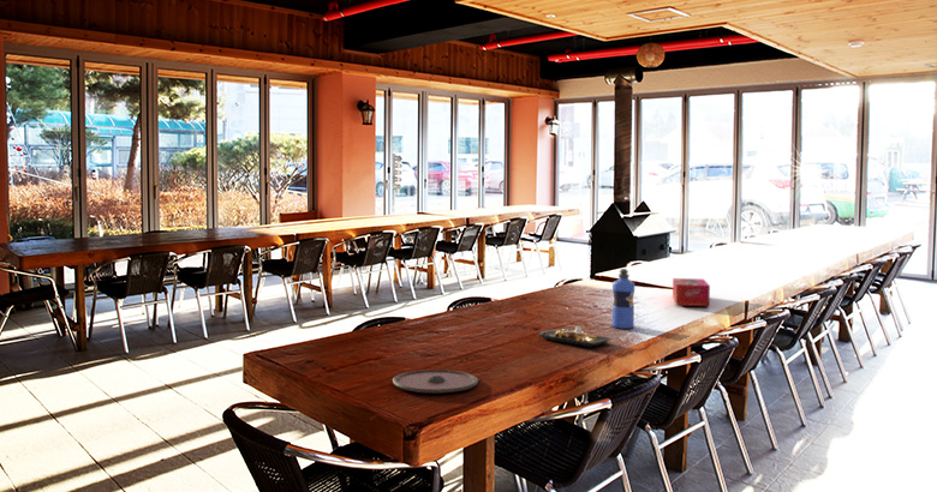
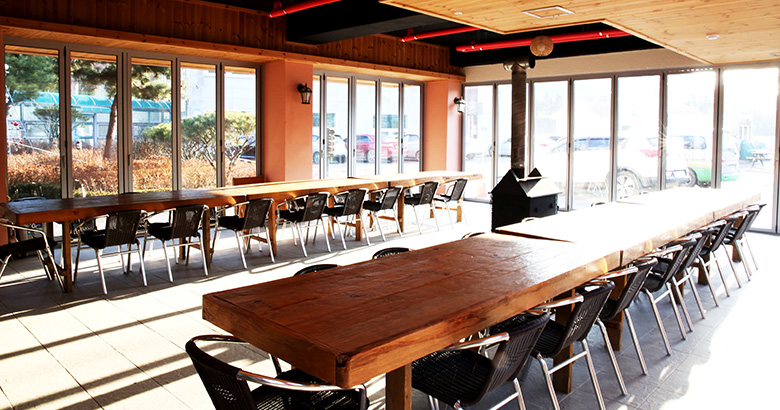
- plate (435, 378)
- tissue box (690, 292)
- plate (575, 332)
- water bottle (622, 298)
